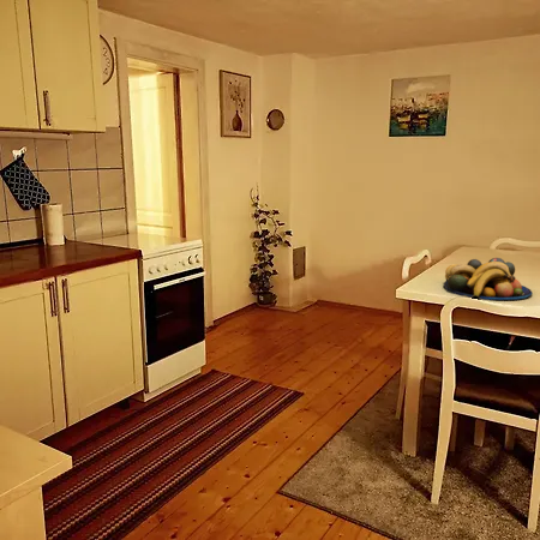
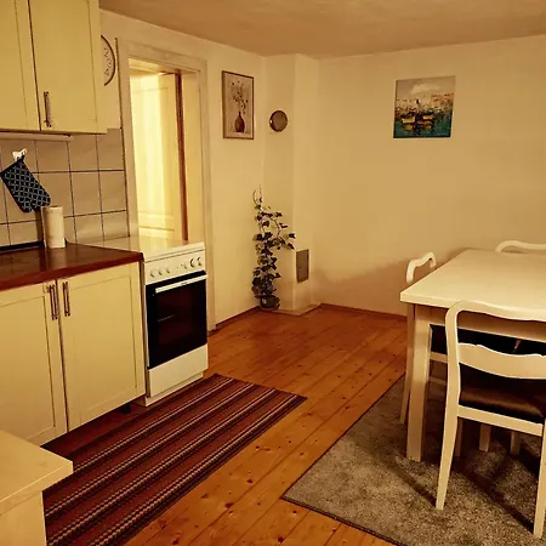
- fruit bowl (487, 275)
